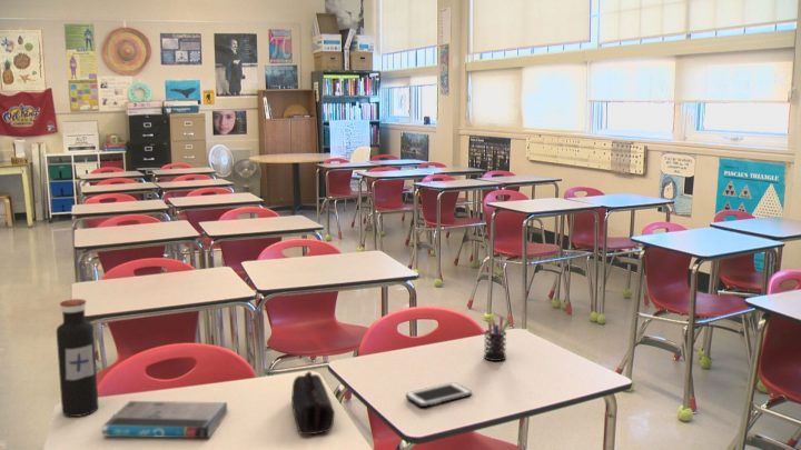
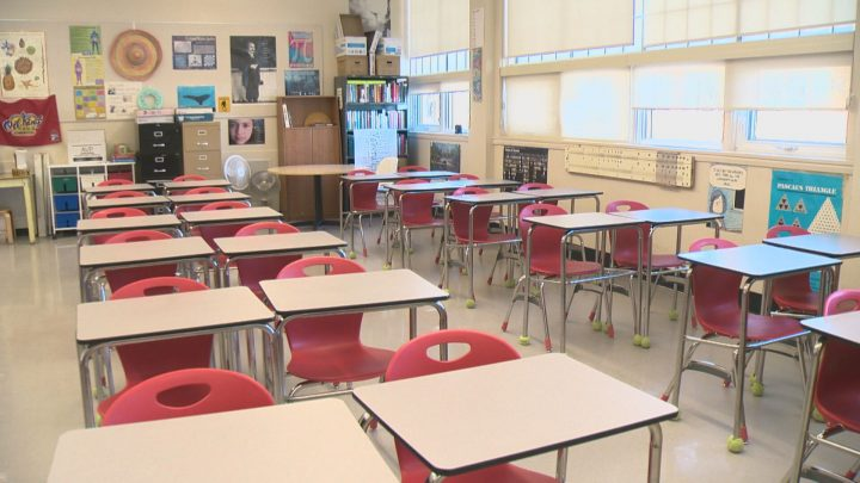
- pencil case (312, 394)
- book (167, 419)
- pen holder (497, 336)
- cell phone (438, 394)
- water bottle (77, 357)
